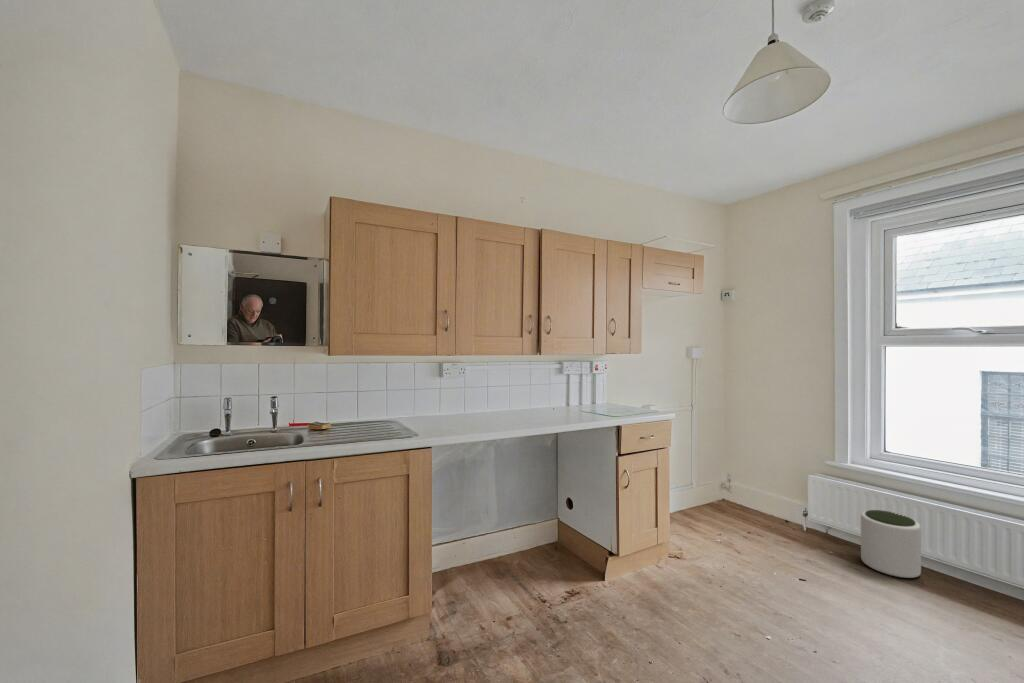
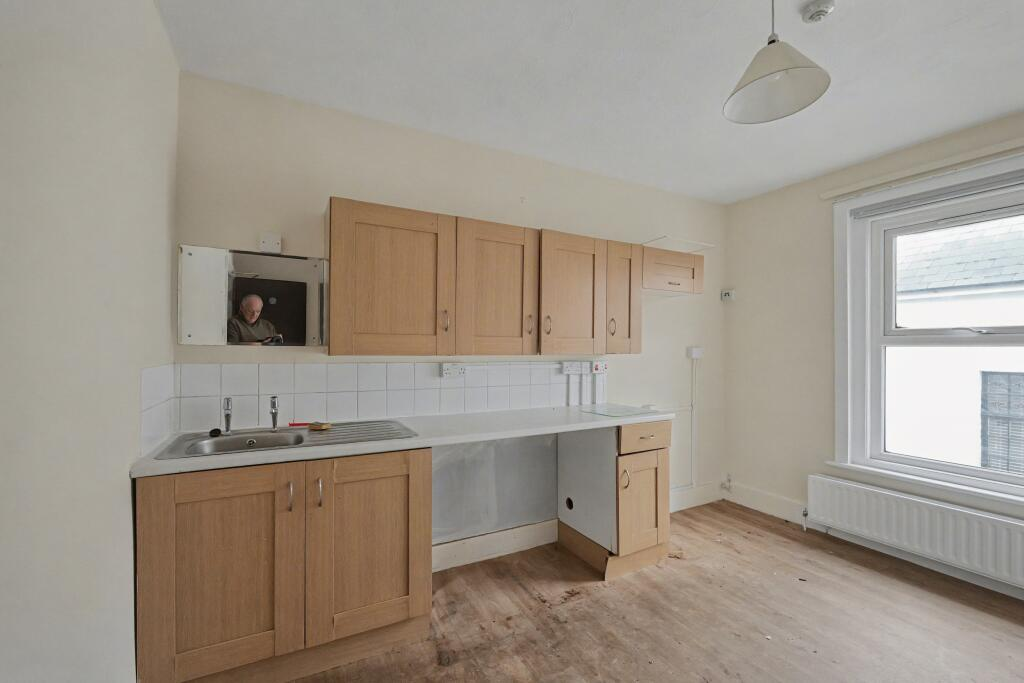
- plant pot (889, 542)
